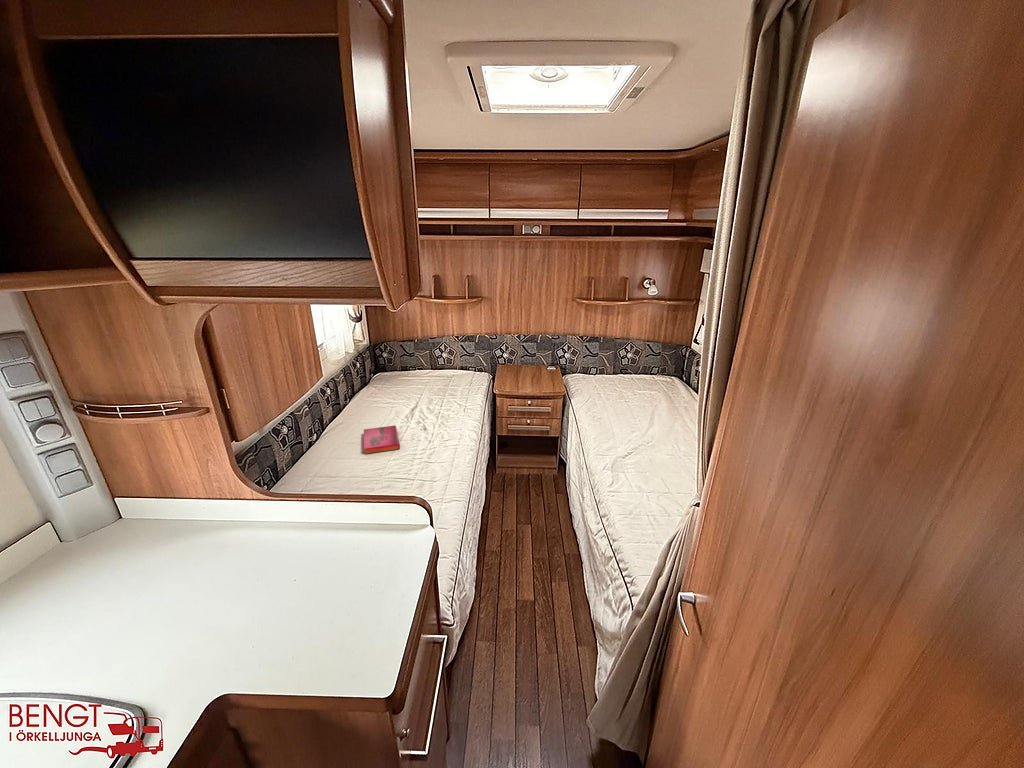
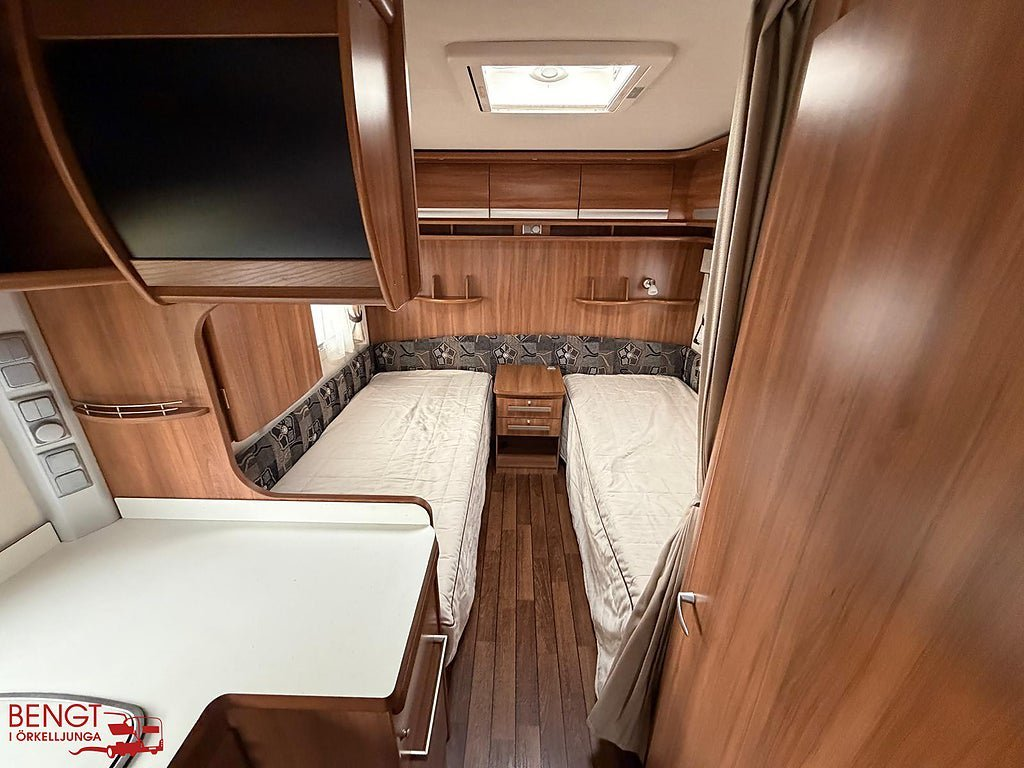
- hardback book (381, 438)
